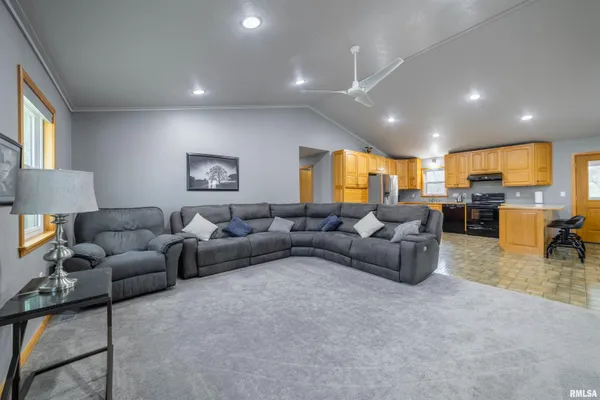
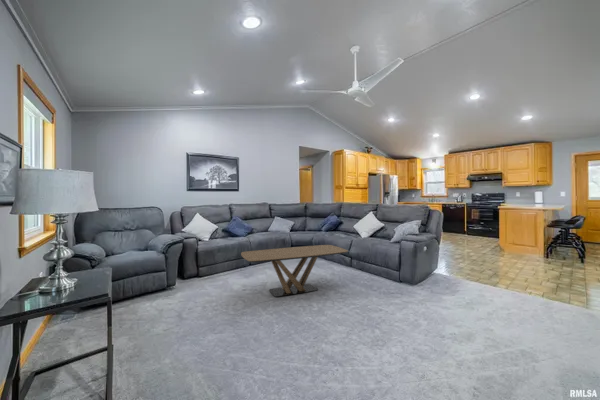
+ coffee table (295, 270)
